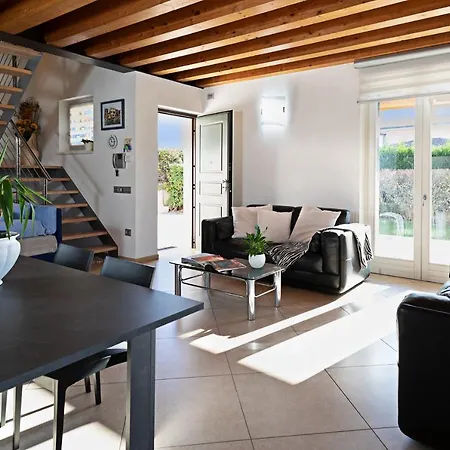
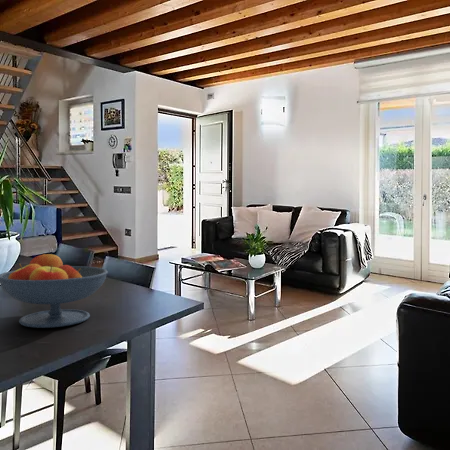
+ fruit bowl (55, 287)
